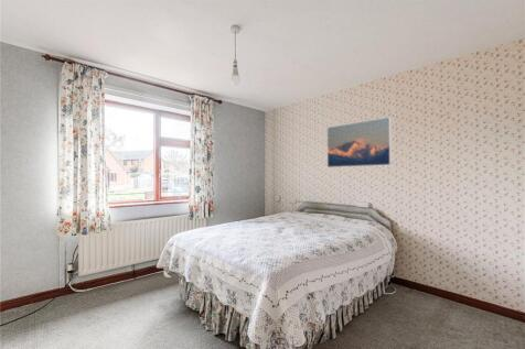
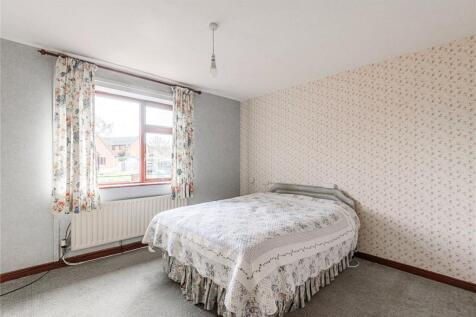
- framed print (355, 144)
